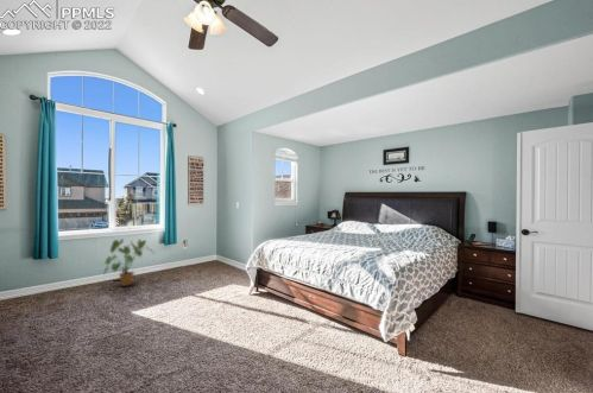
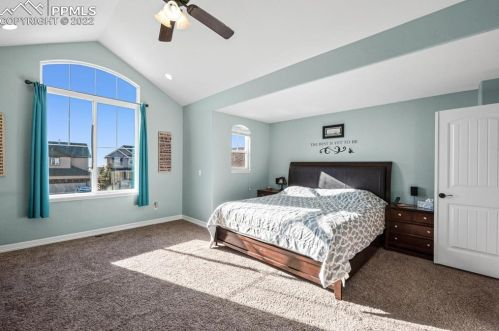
- house plant (128, 260)
